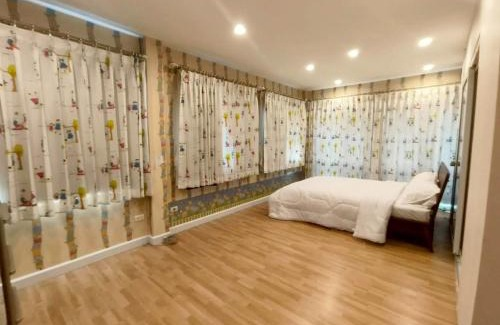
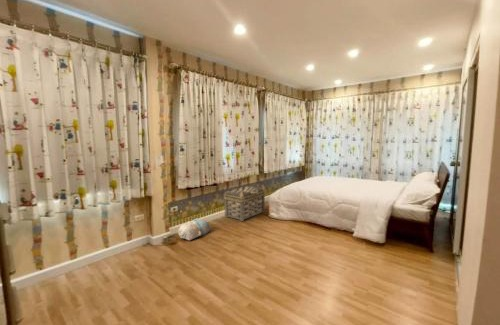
+ basket (246, 200)
+ plush toy (194, 228)
